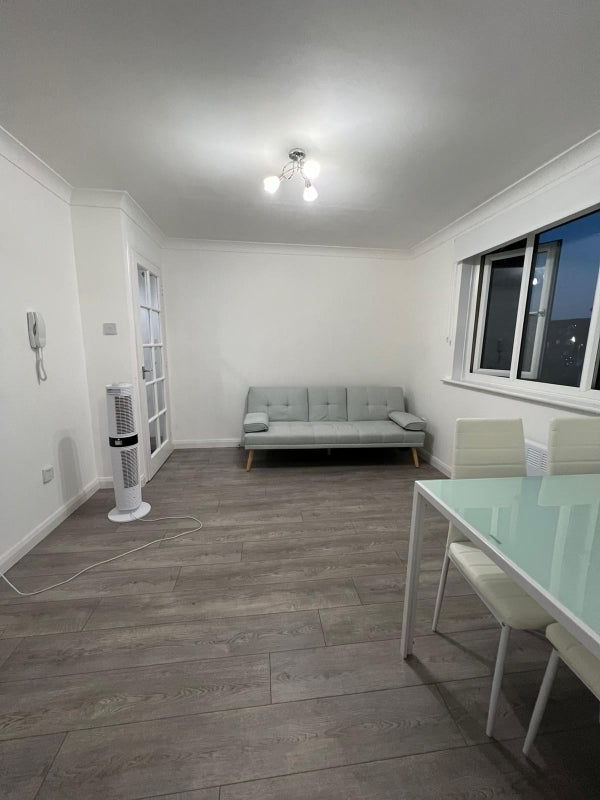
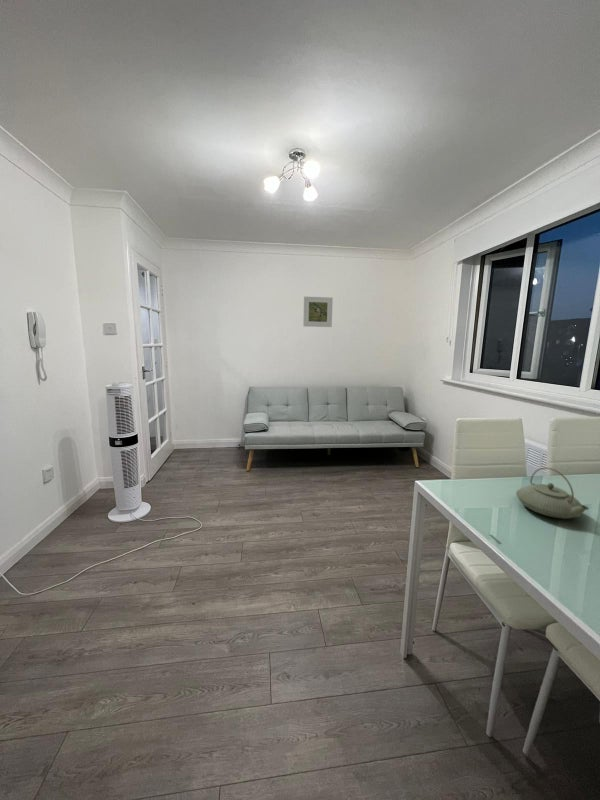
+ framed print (317, 312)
+ teapot (553, 491)
